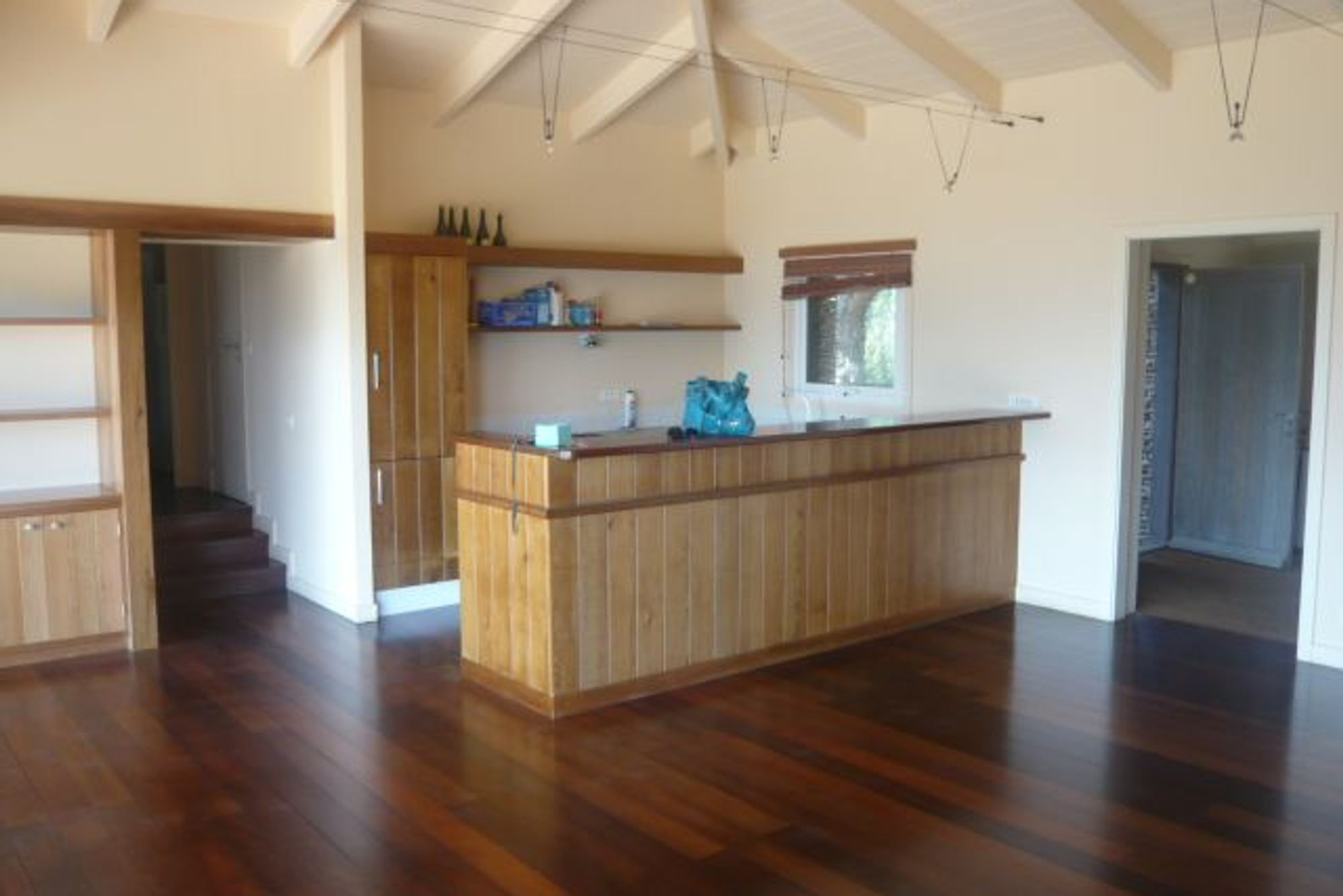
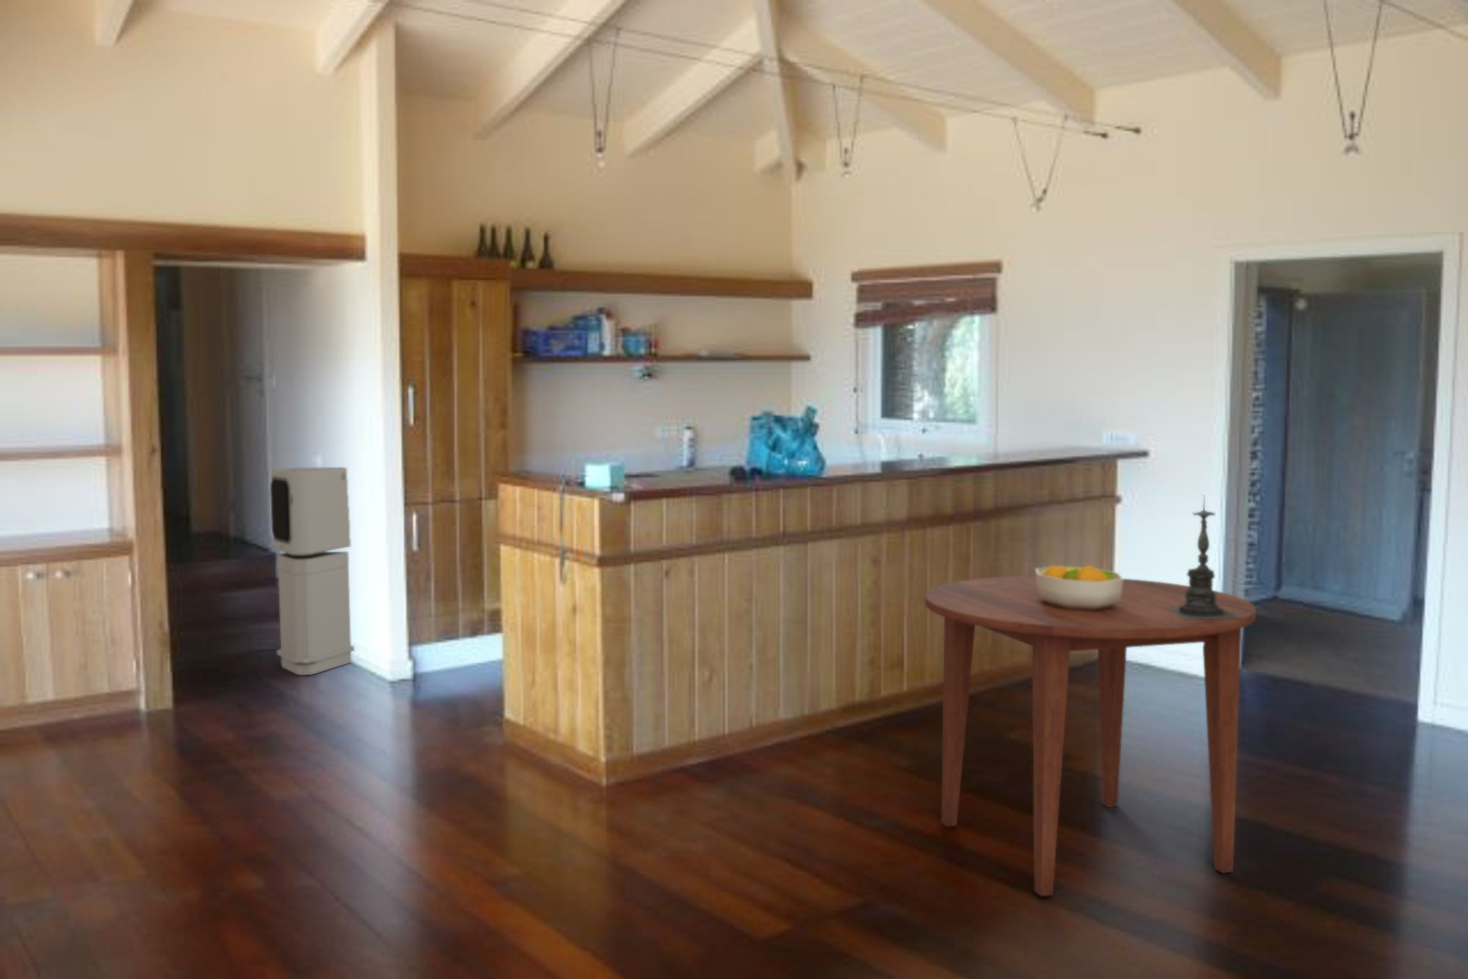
+ fruit bowl (1078, 581)
+ candle holder (1205, 554)
+ air purifier (317, 568)
+ dining table (1065, 722)
